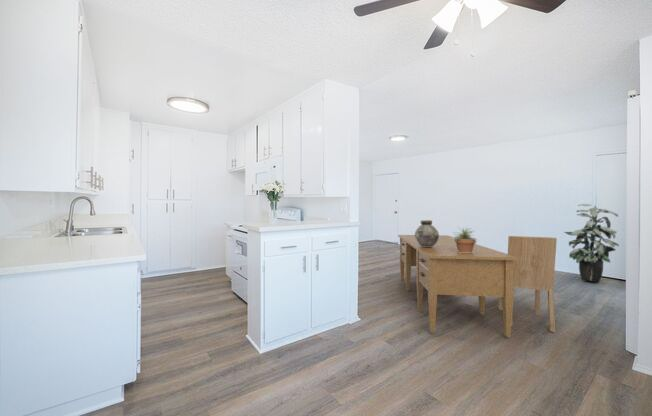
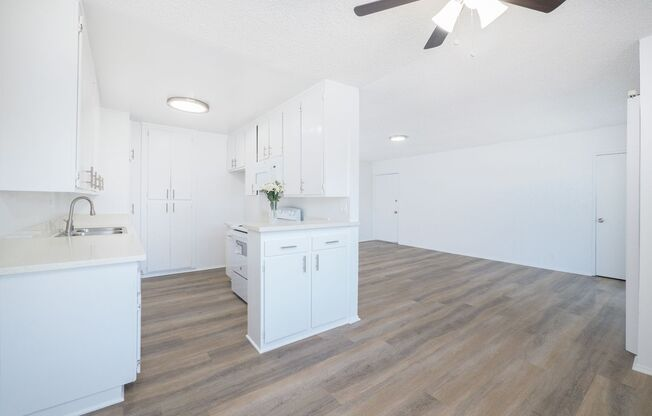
- vessel (426, 233)
- indoor plant (589, 243)
- potted plant (465, 239)
- desk (440, 272)
- dining chair (524, 277)
